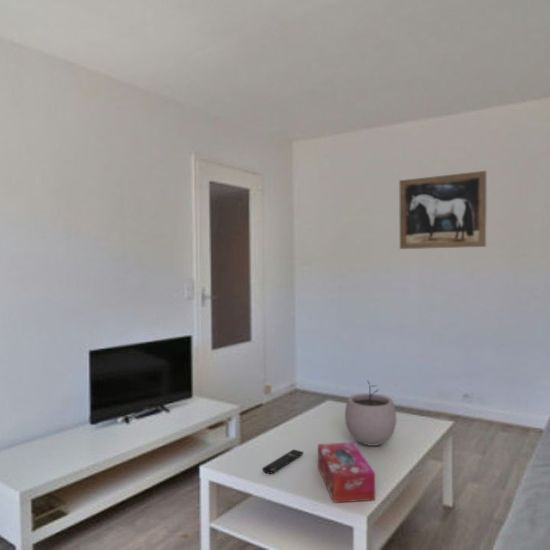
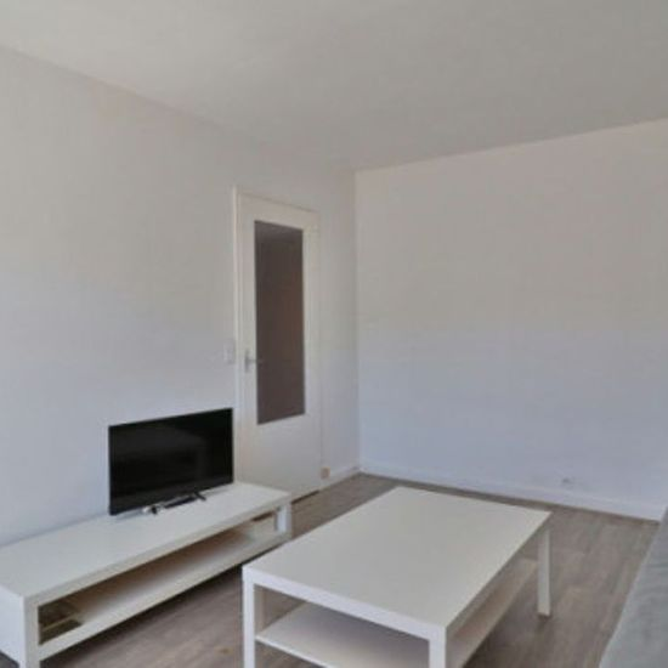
- wall art (440, 212)
- remote control (283, 461)
- plant pot (370, 411)
- tissue box (344, 470)
